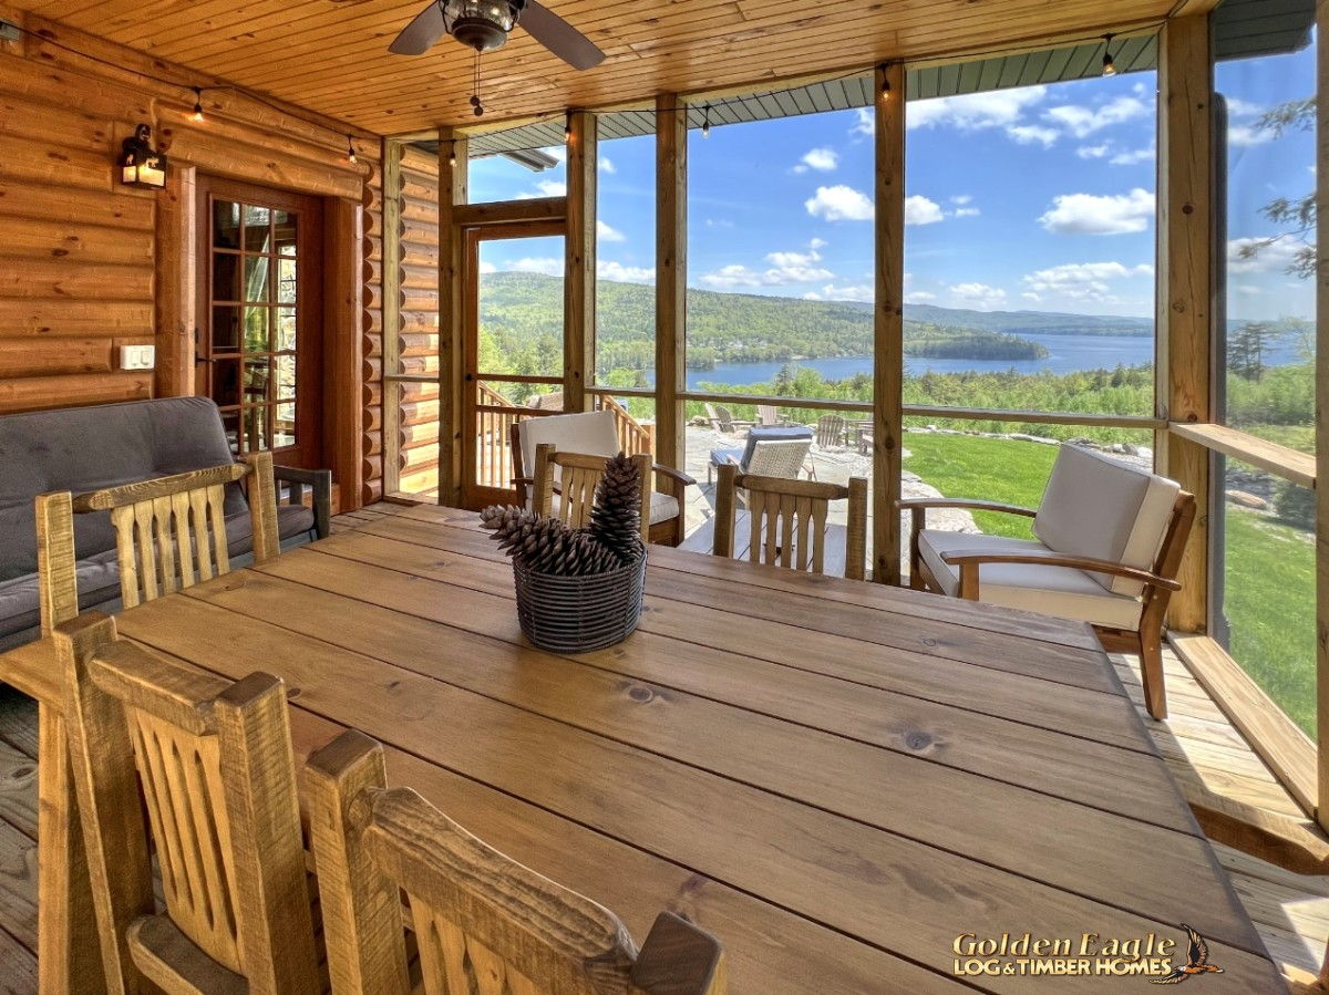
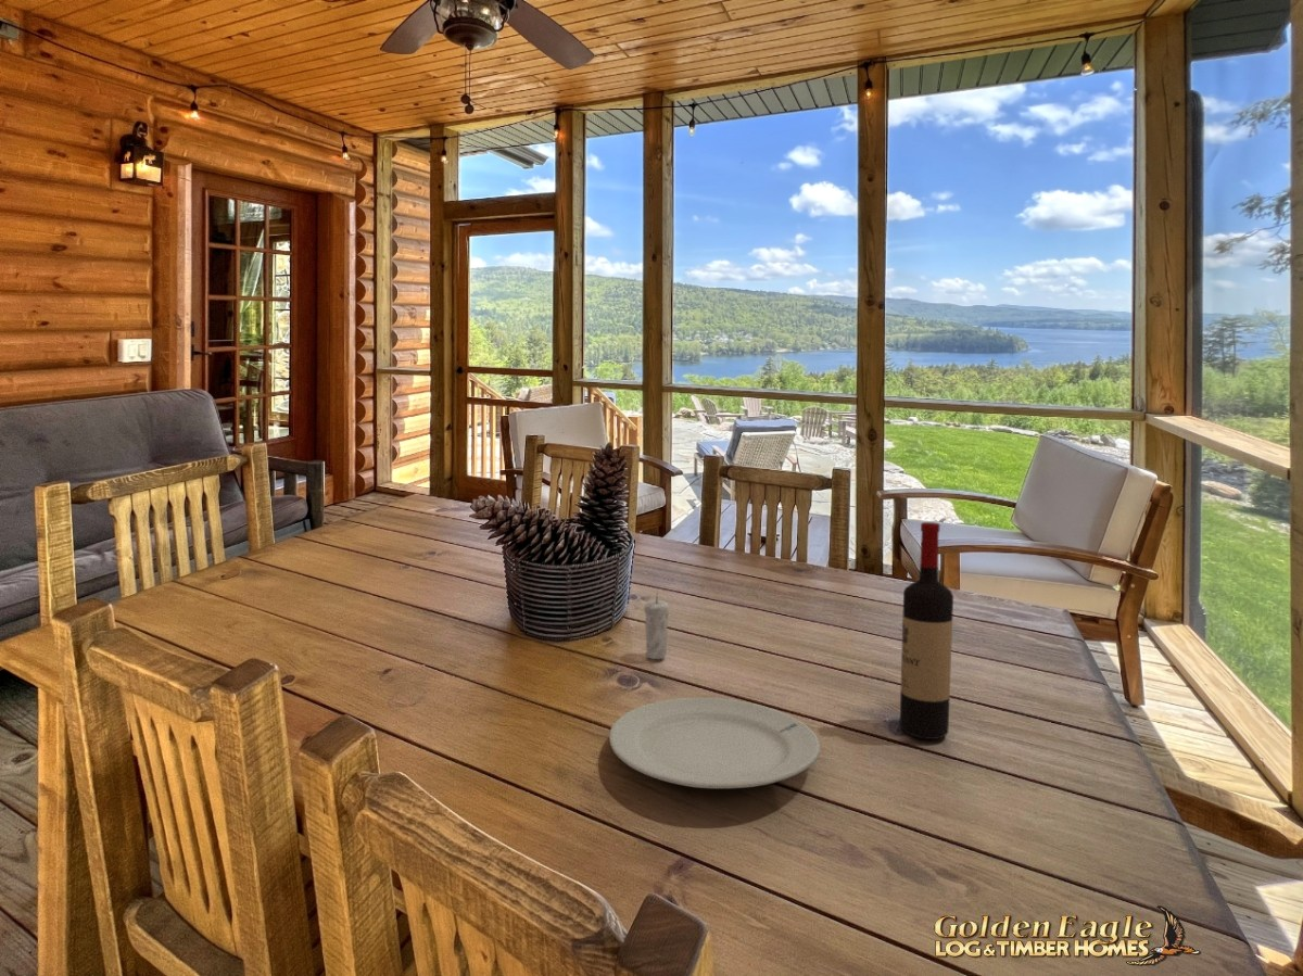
+ candle (656, 623)
+ wine bottle (926, 628)
+ chinaware (712, 744)
